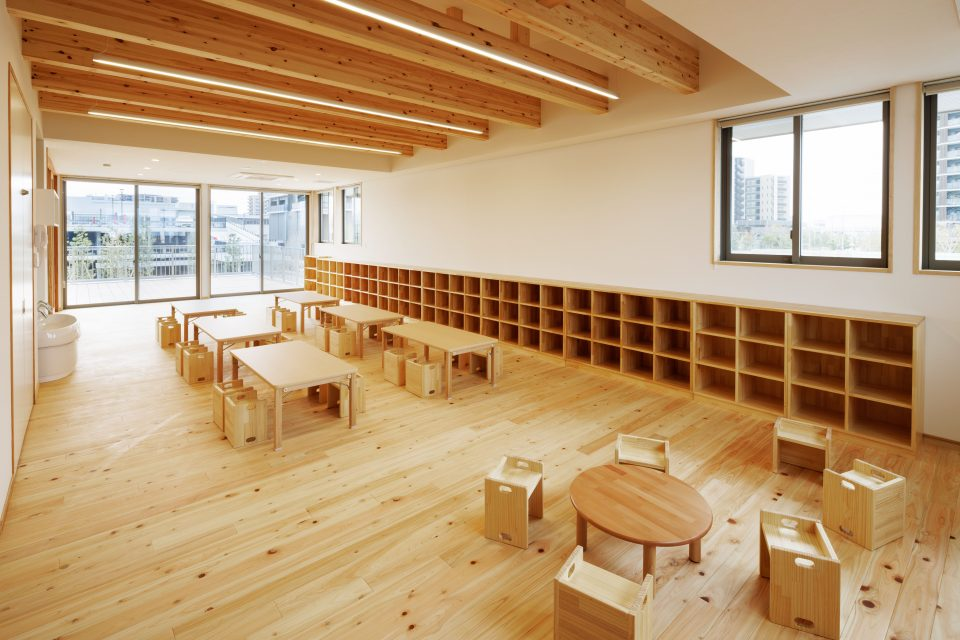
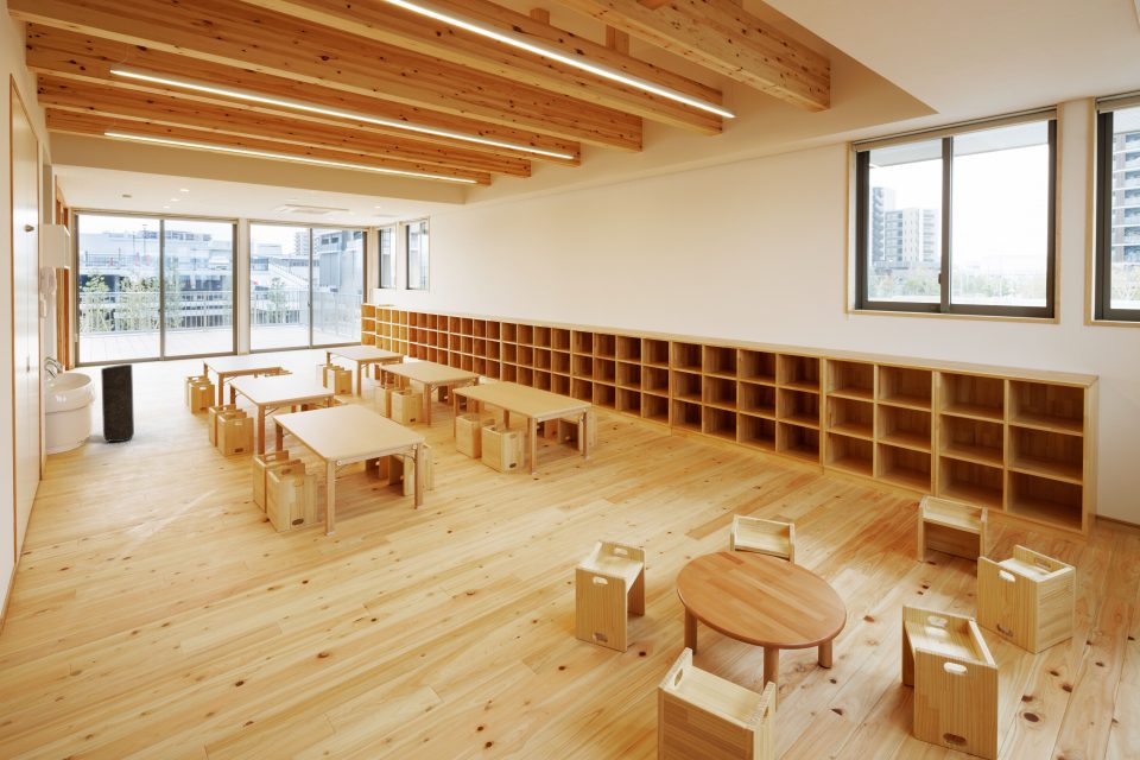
+ trash can (118, 403)
